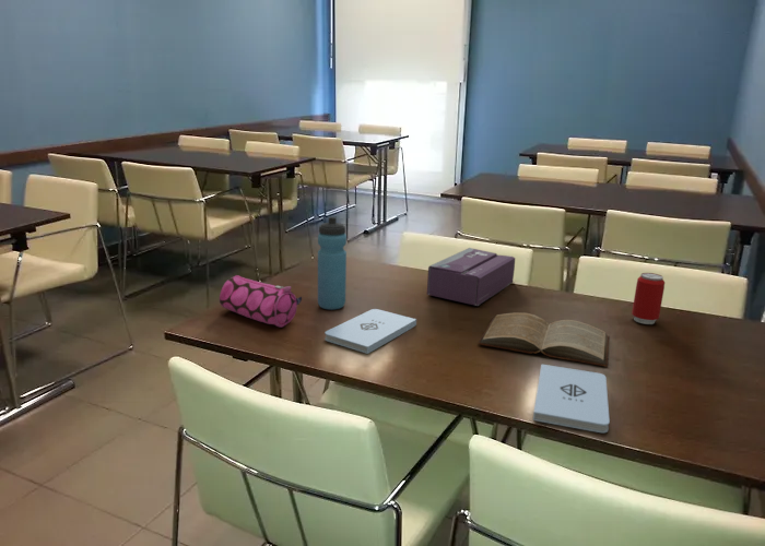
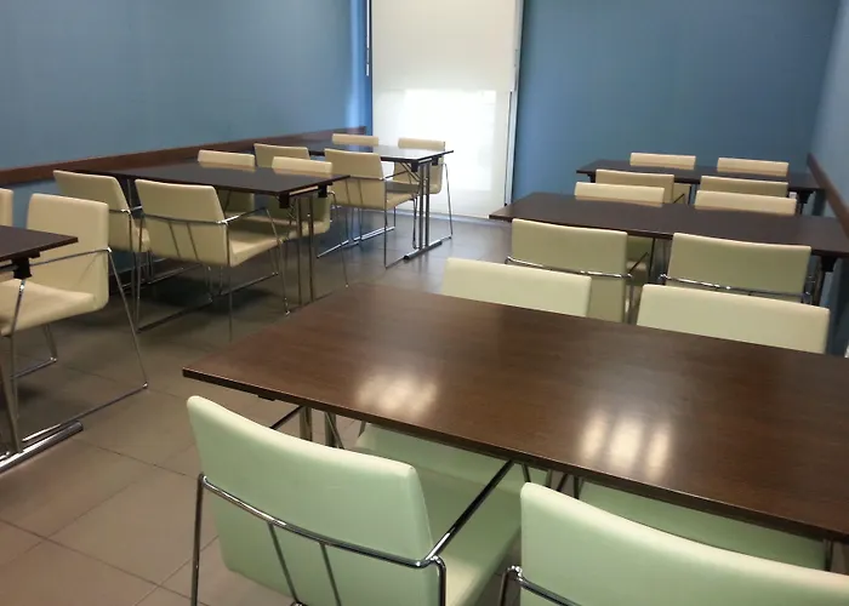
- beverage can (648, 298)
- book (545, 334)
- notepad (572, 395)
- notepad (370, 329)
- tissue box (472, 274)
- water bottle (331, 262)
- pencil case (257, 298)
